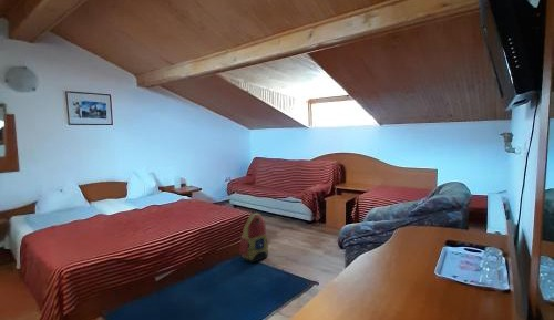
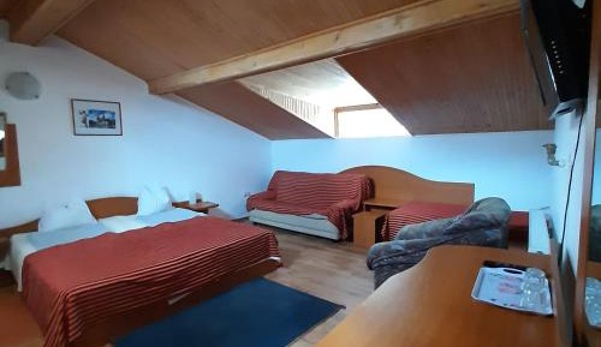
- backpack (253, 236)
